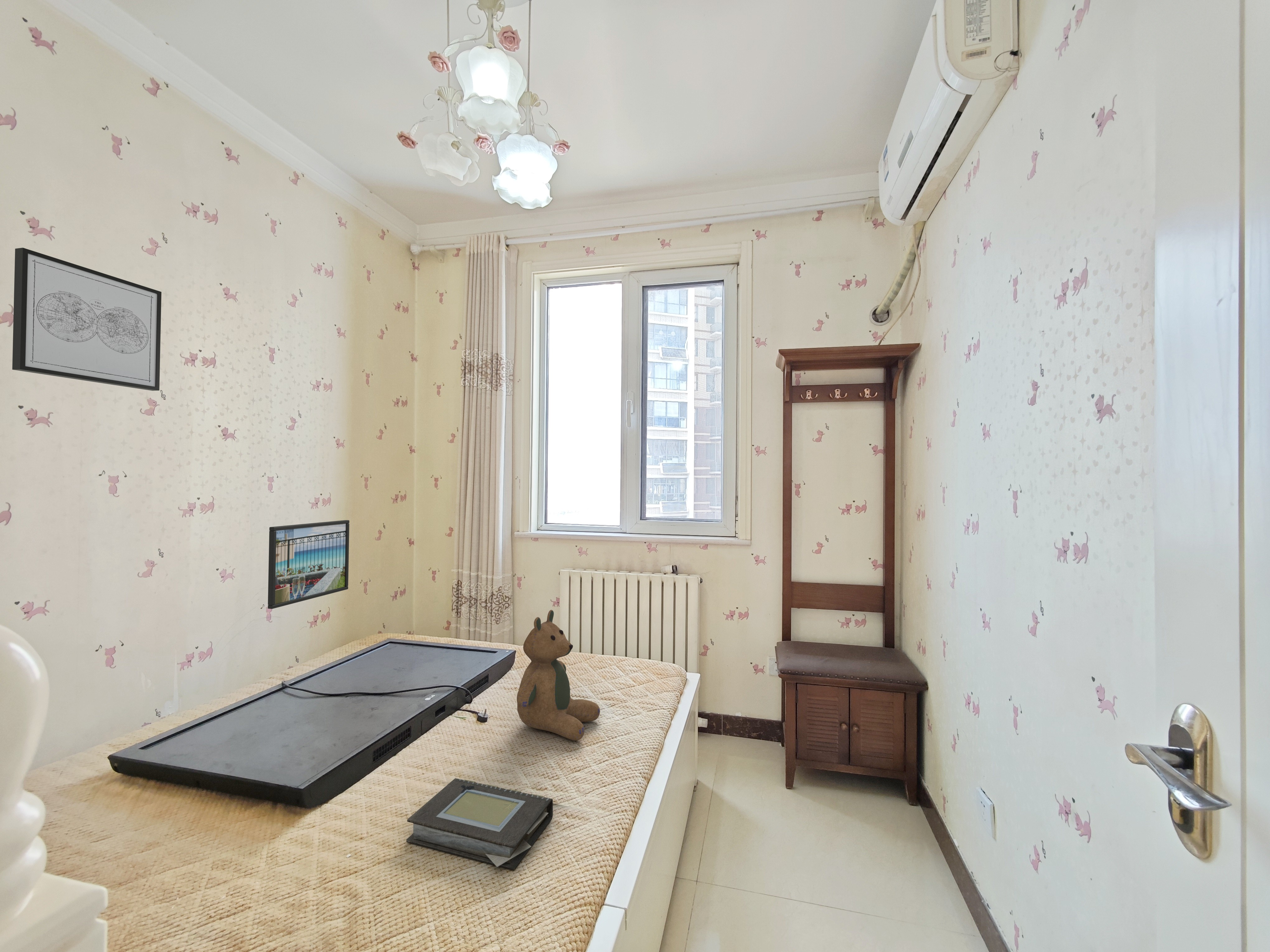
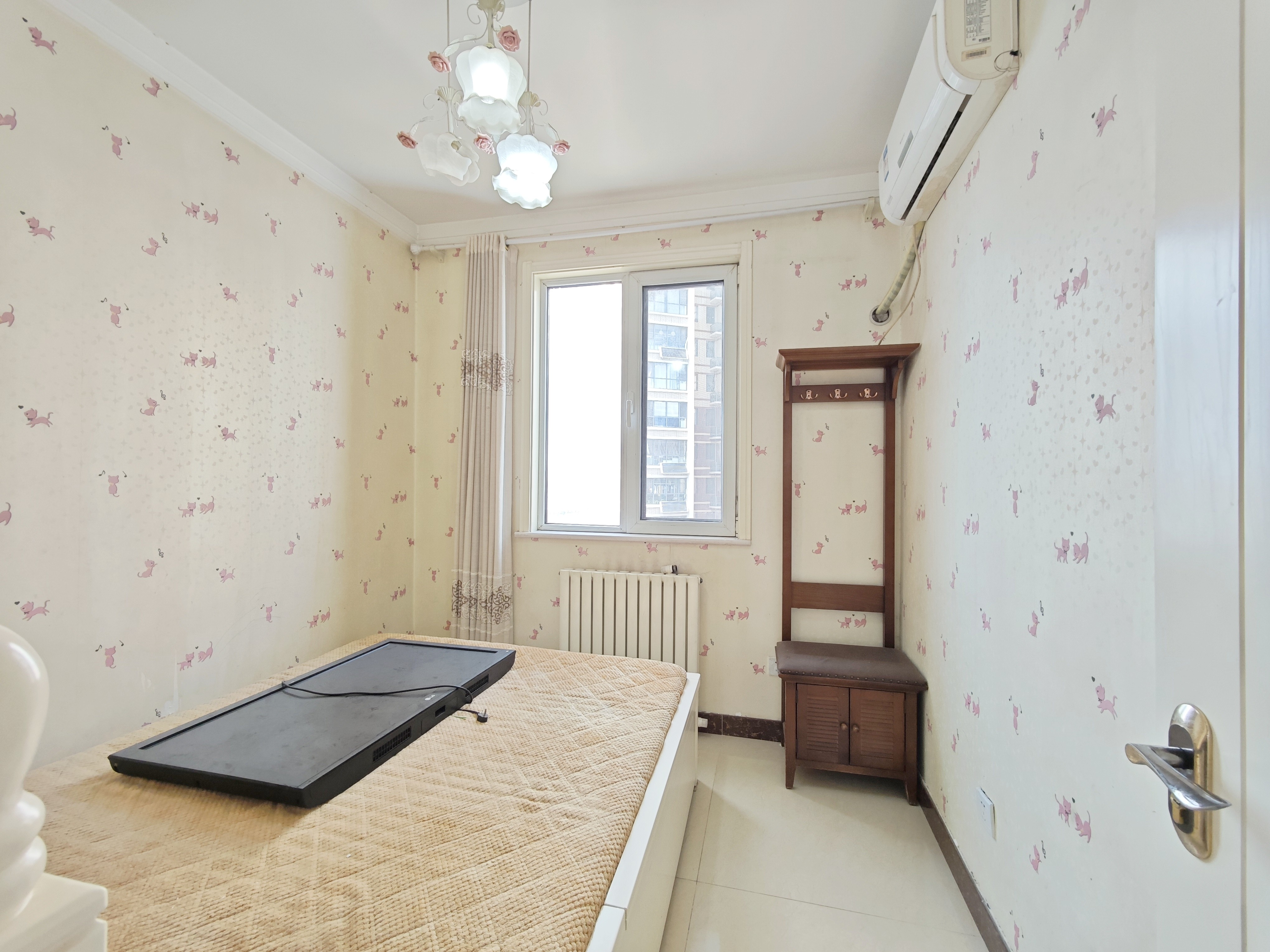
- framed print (312, 561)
- book (478, 820)
- teddy bear (559, 670)
- wall art (94, 327)
